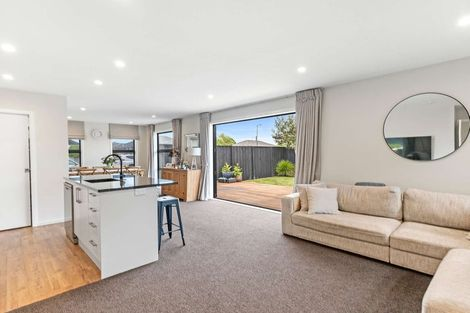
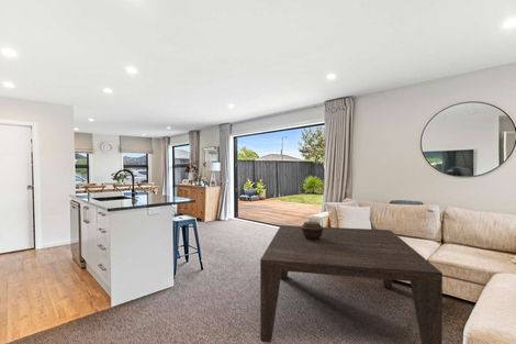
+ coffee table (337, 275)
+ decorative container (312, 230)
